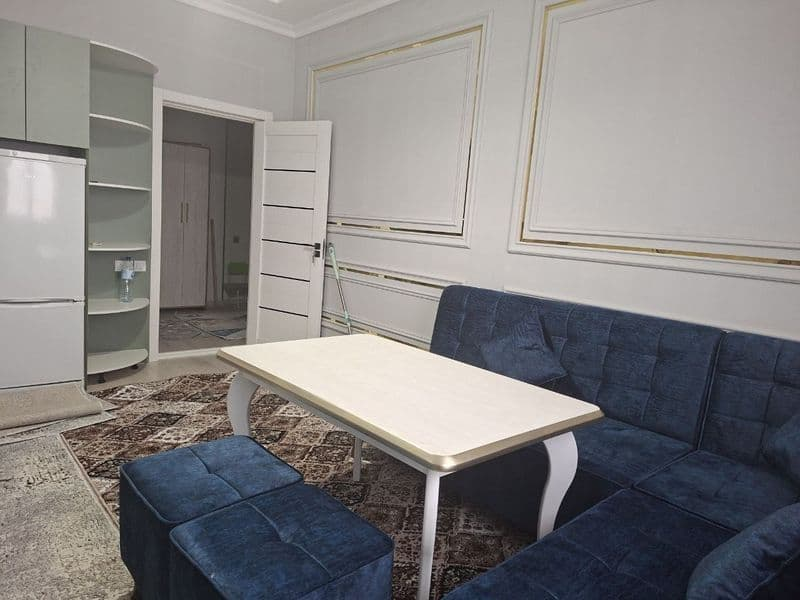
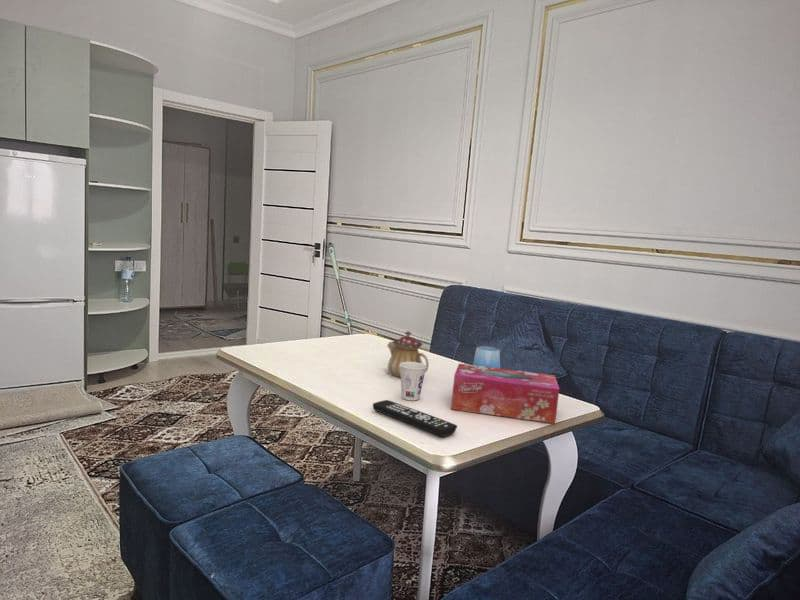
+ cup (411, 381)
+ cup (486, 365)
+ teapot (408, 353)
+ remote control (412, 417)
+ tissue box (504, 391)
